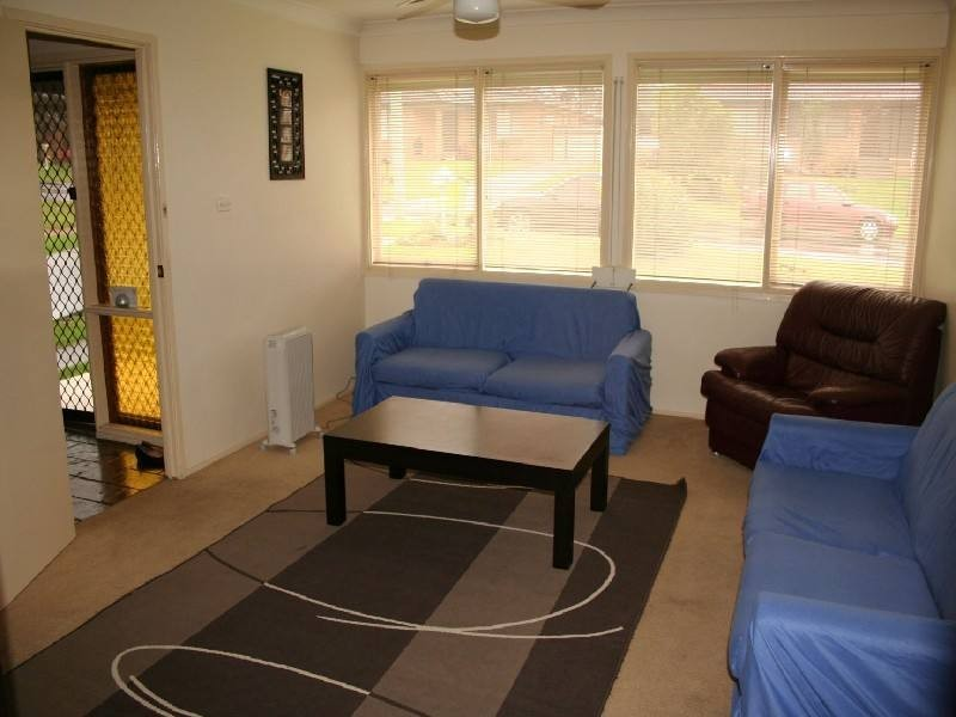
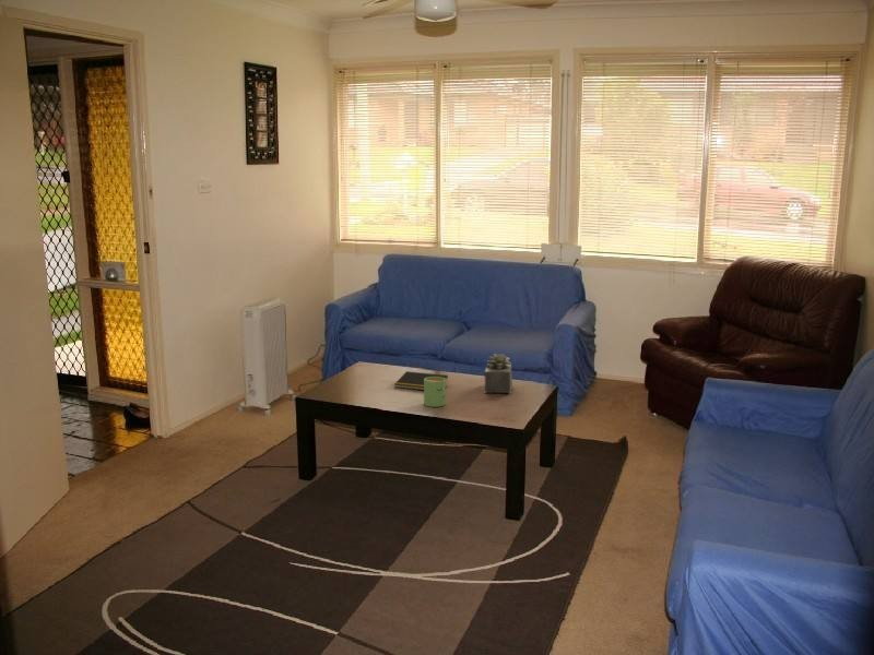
+ mug (436, 391)
+ succulent plant (498, 371)
+ notepad (421, 381)
